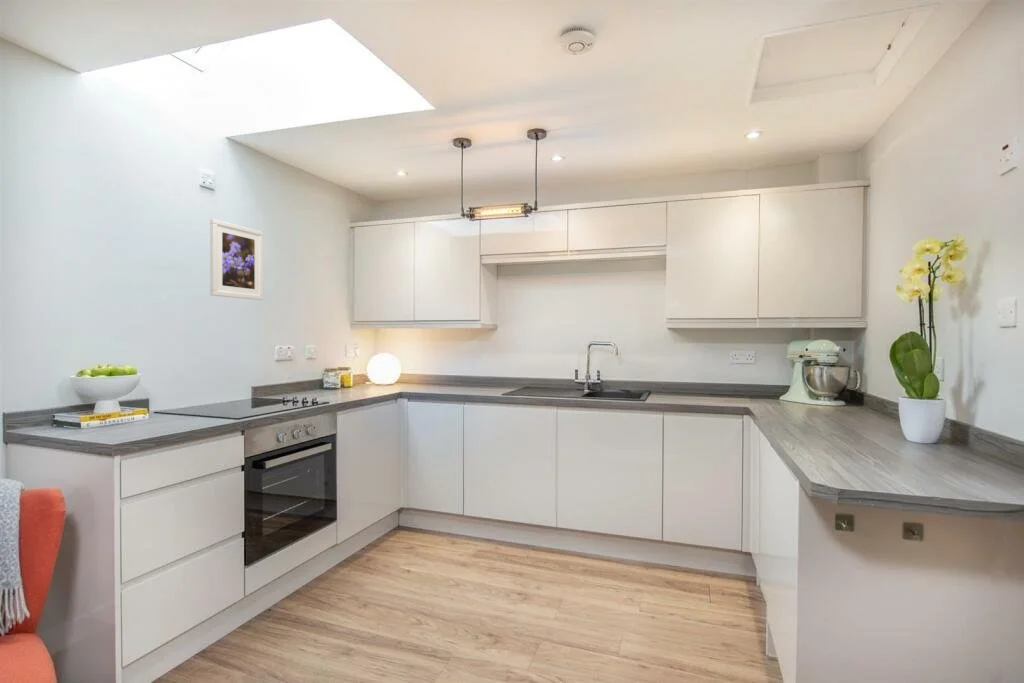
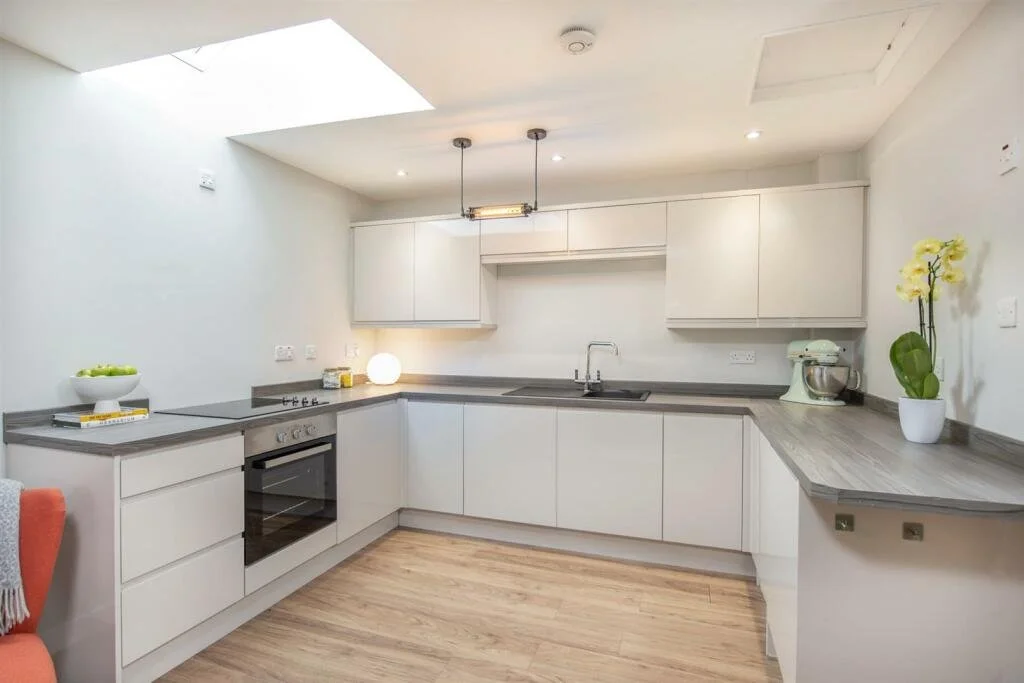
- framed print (238, 261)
